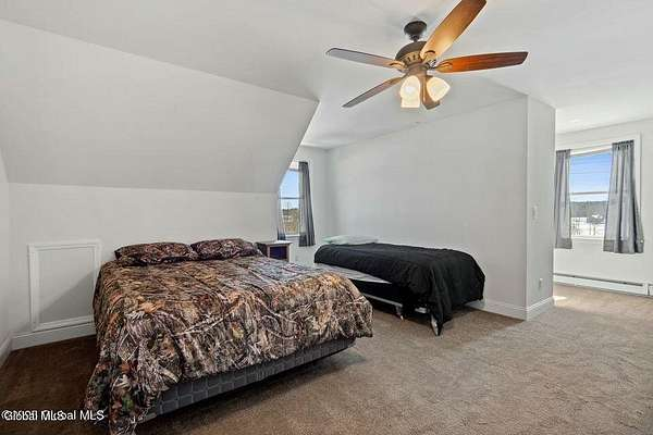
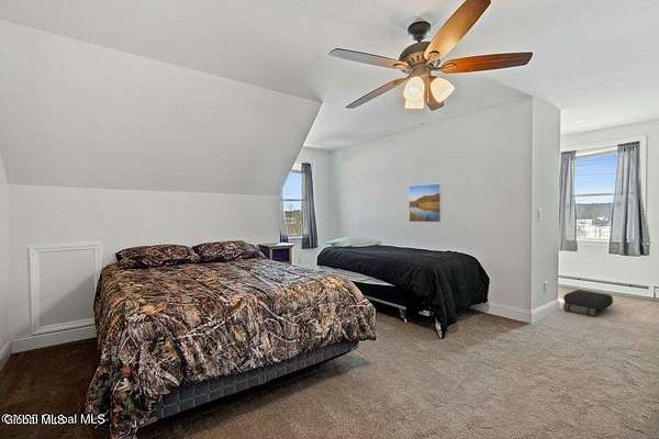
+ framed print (424, 203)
+ shoulder bag (587, 302)
